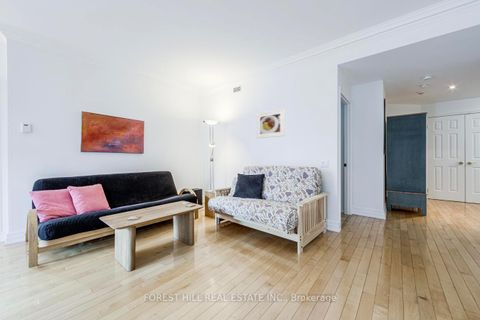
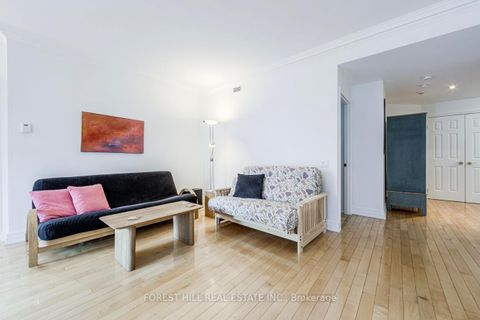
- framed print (269, 124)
